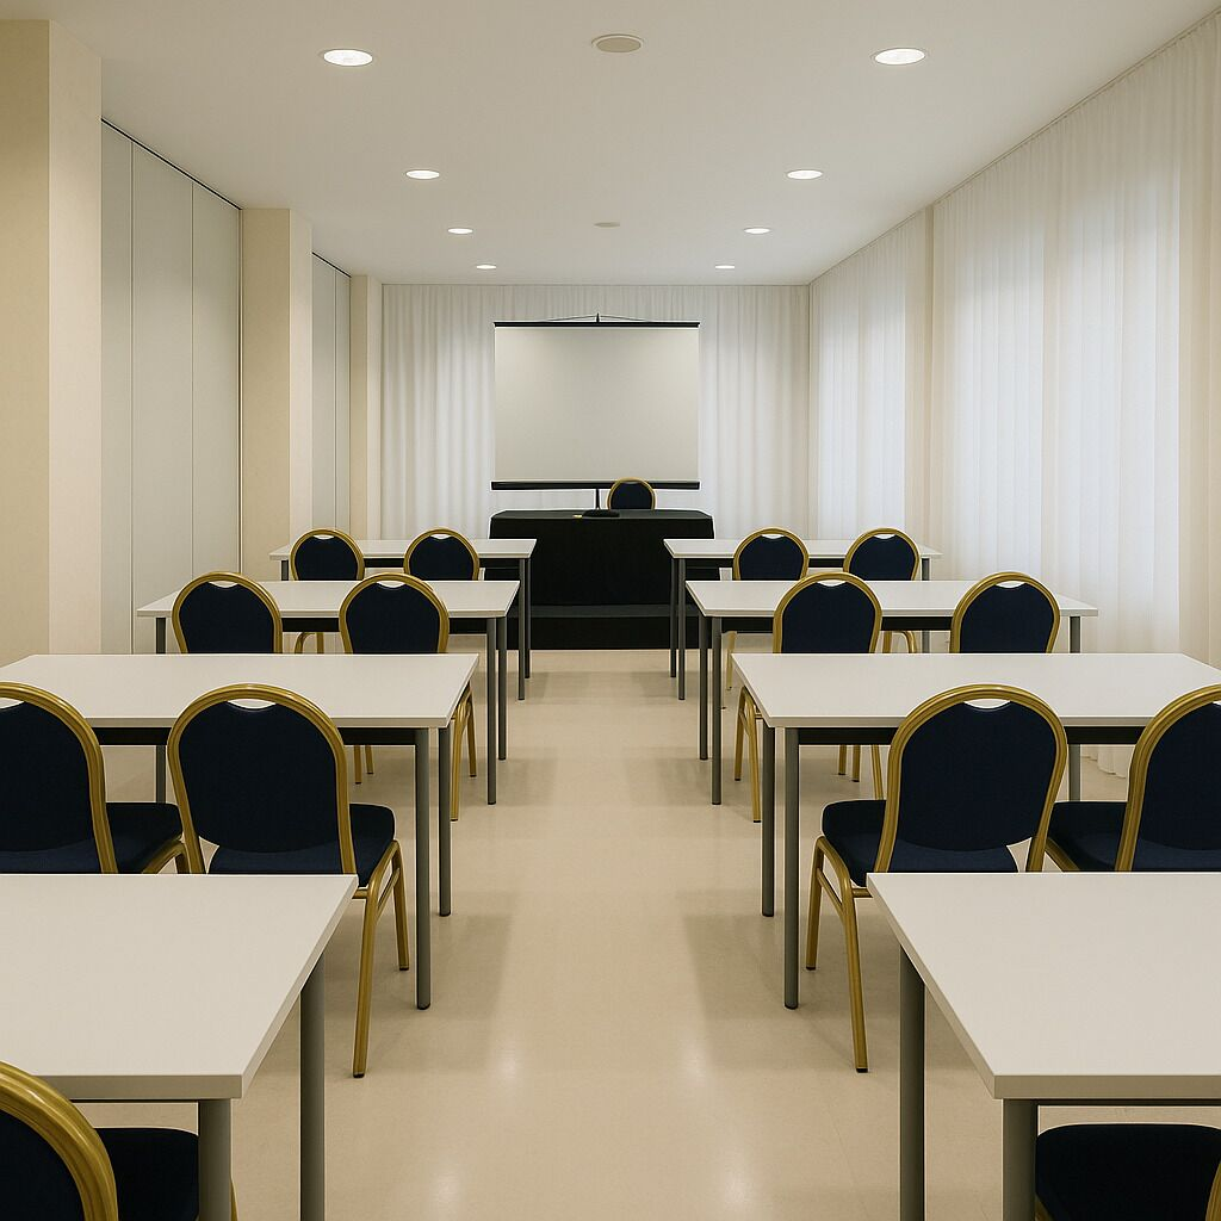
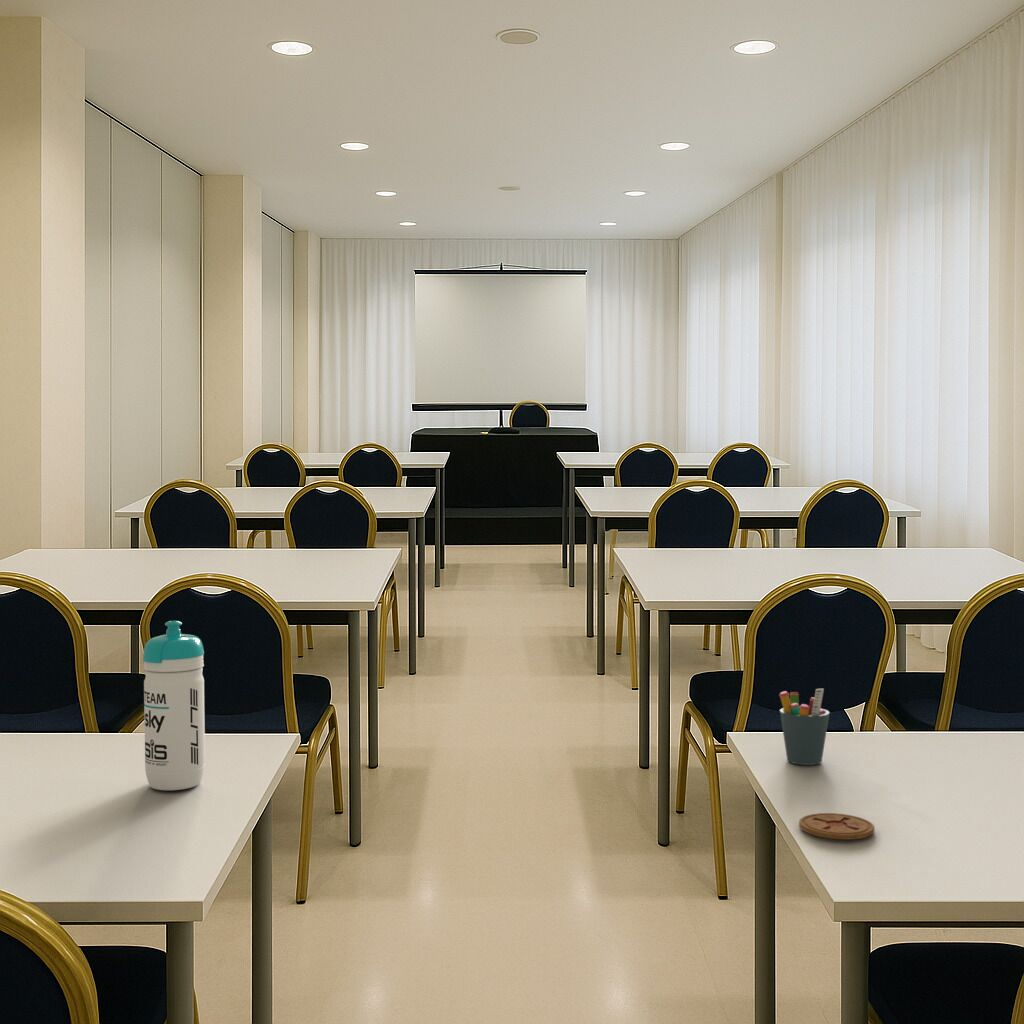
+ coaster (836, 825)
+ water bottle (174, 702)
+ pen holder (803, 722)
